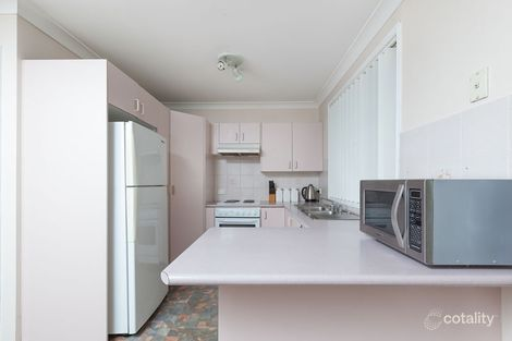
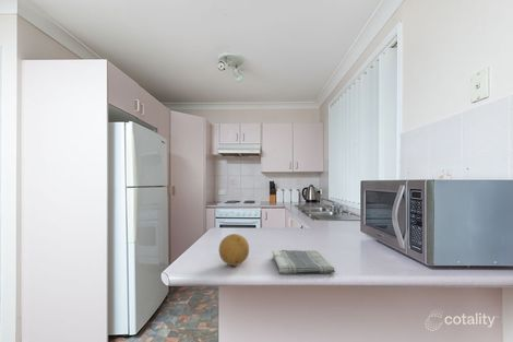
+ fruit (234, 249)
+ dish towel (300, 259)
